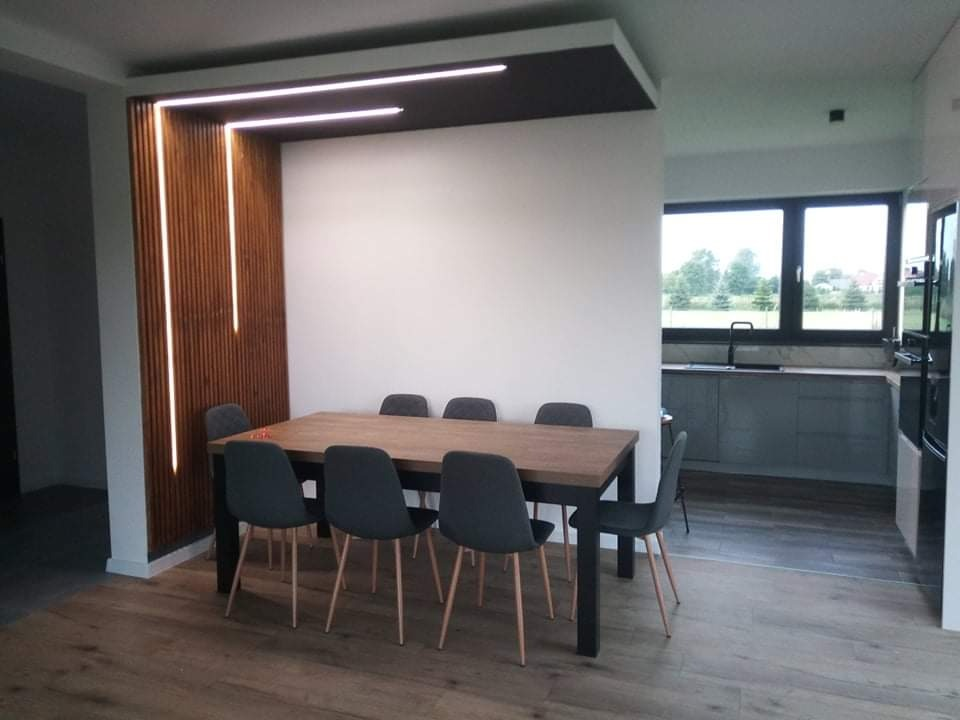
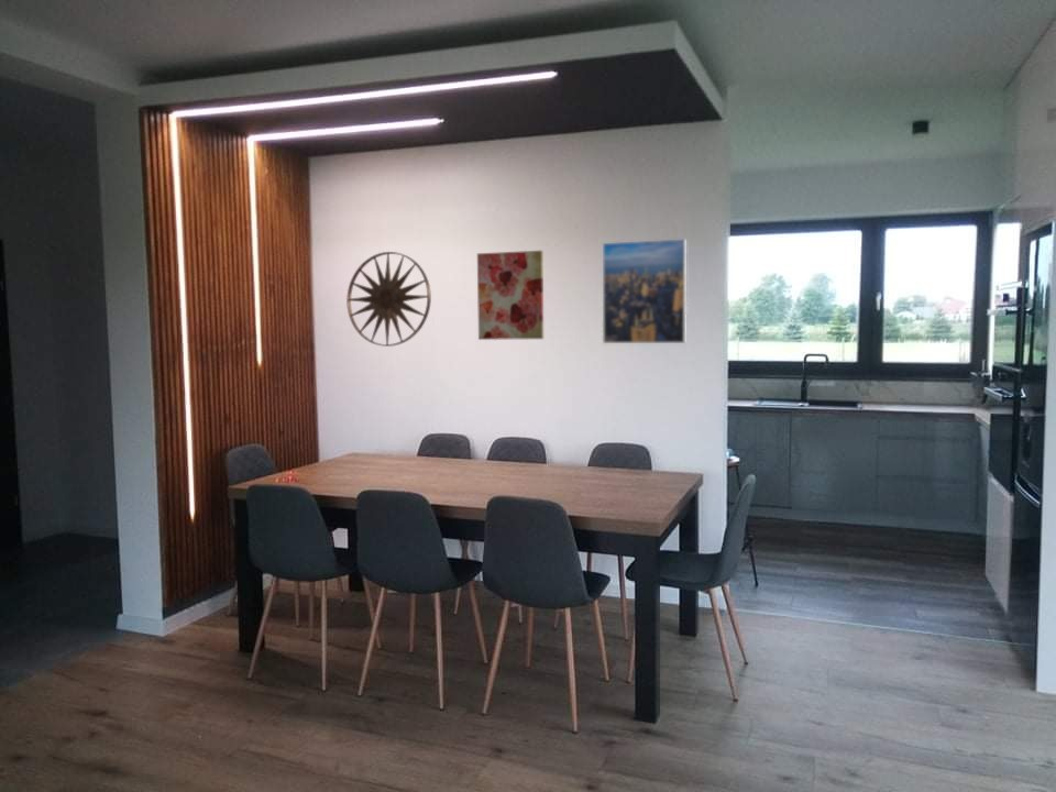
+ wall art (387, 299)
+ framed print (644, 293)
+ wall art (509, 296)
